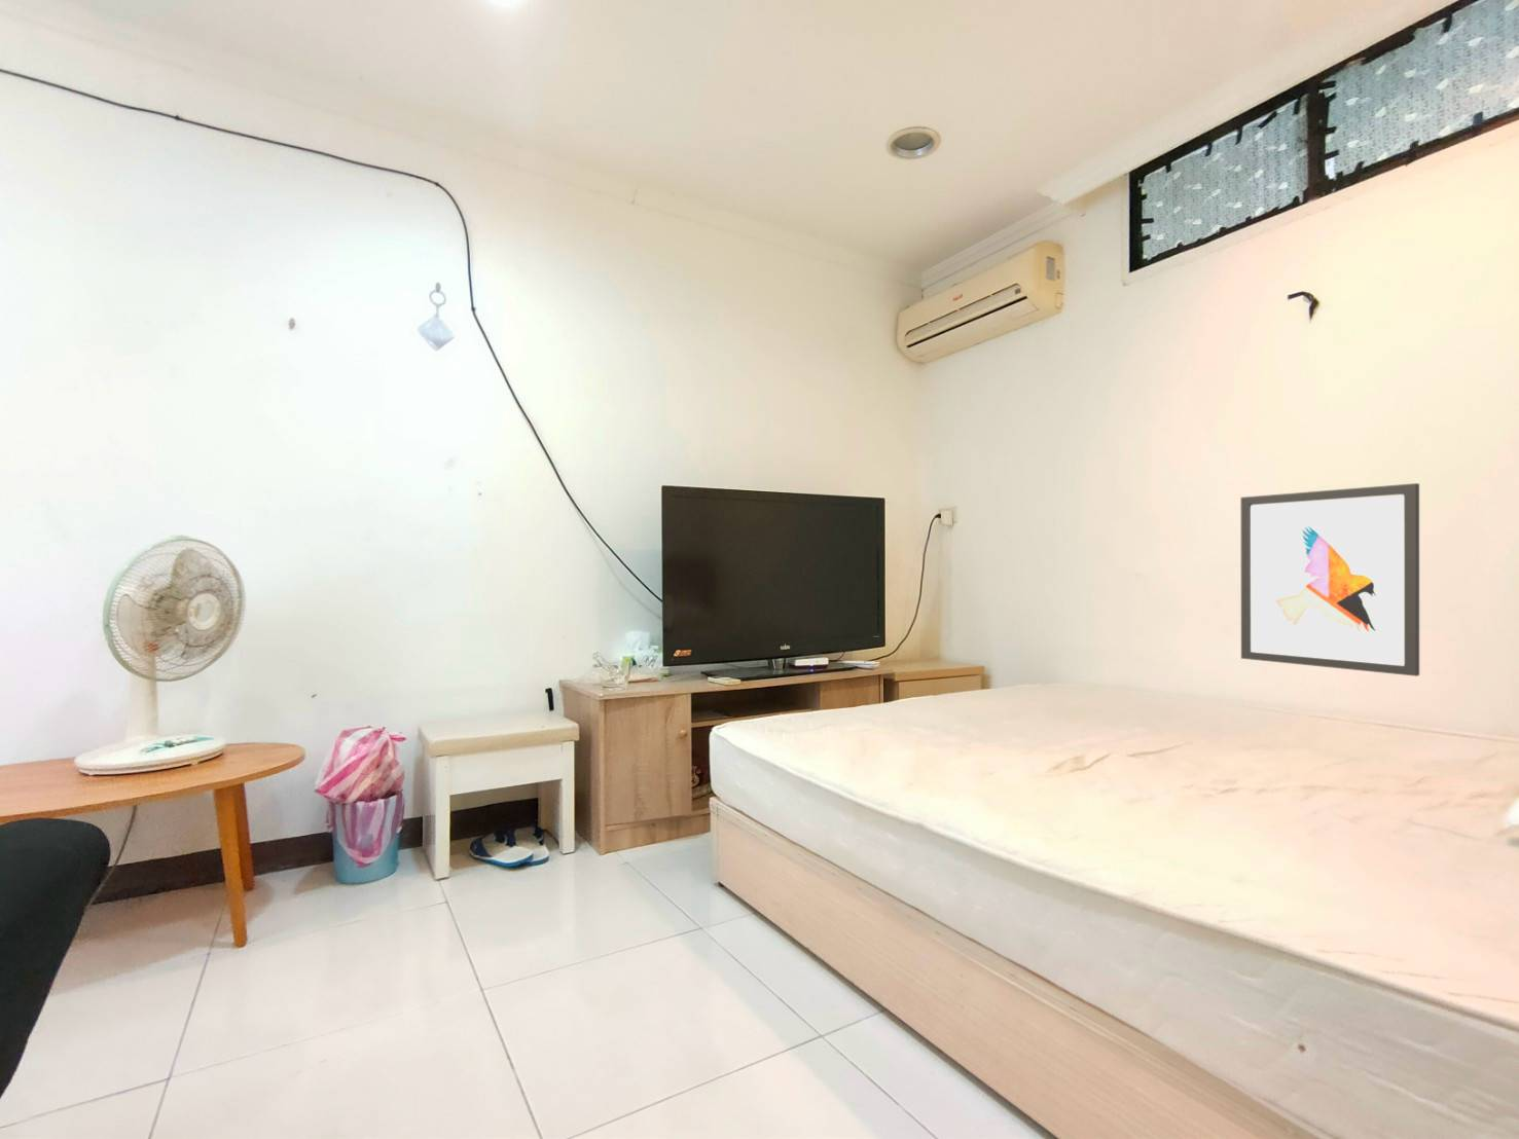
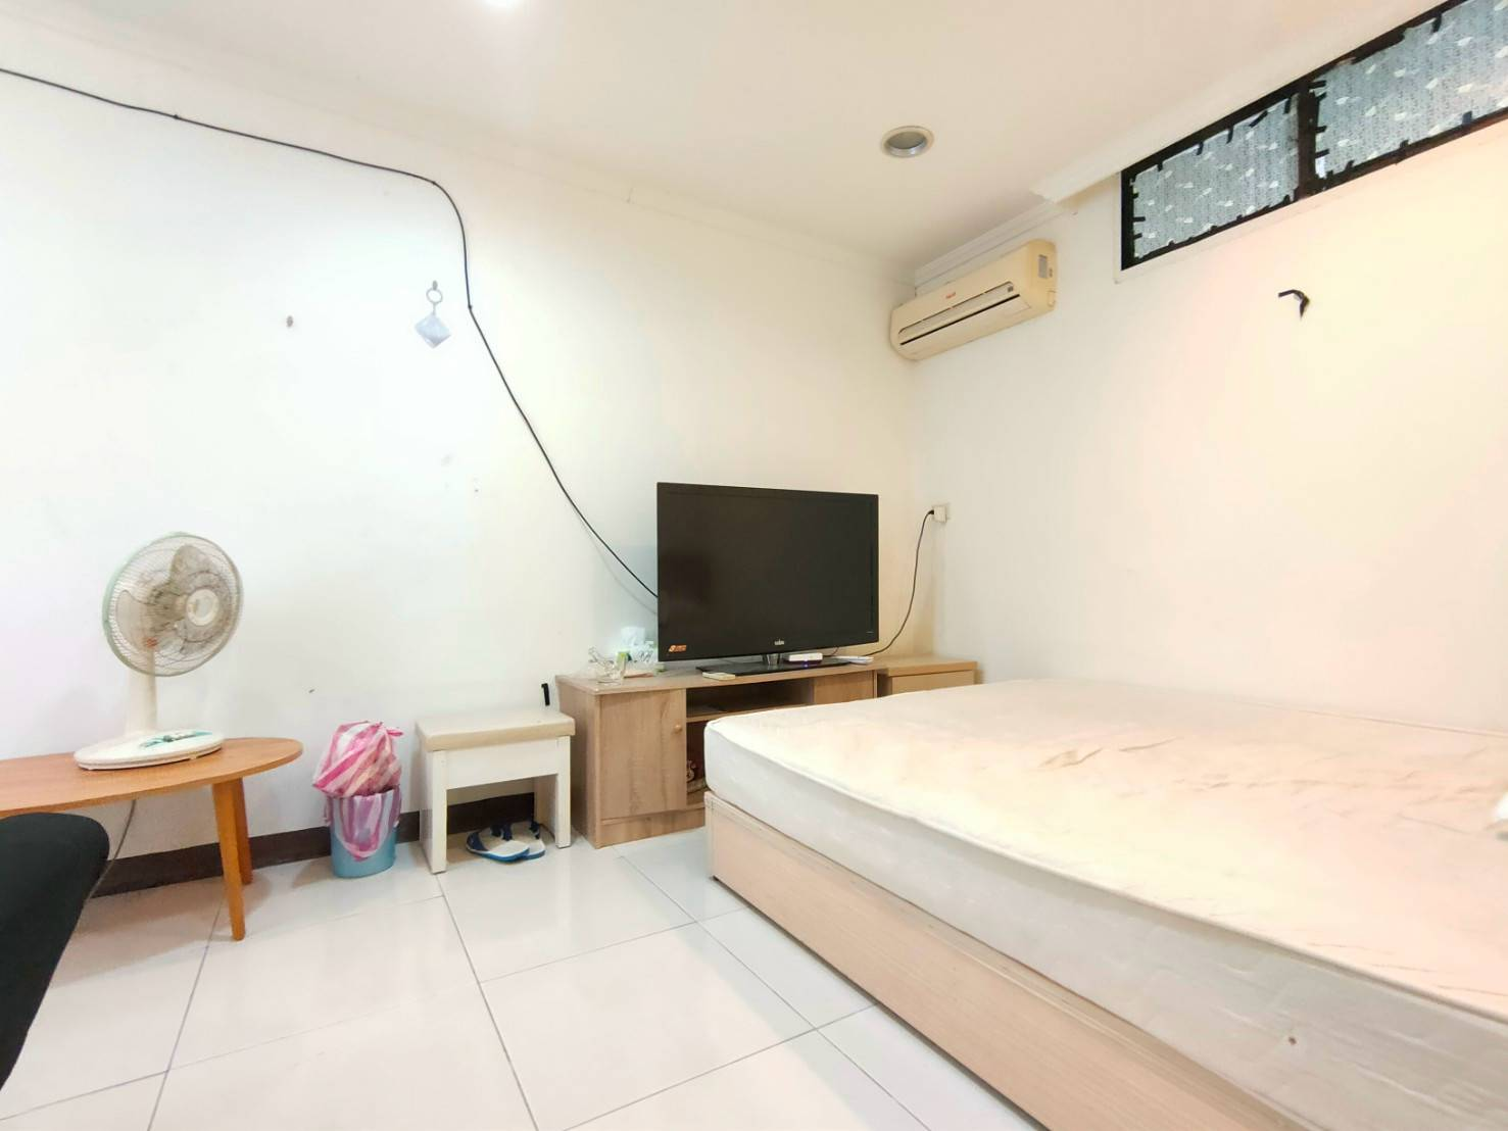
- wall art (1321, 578)
